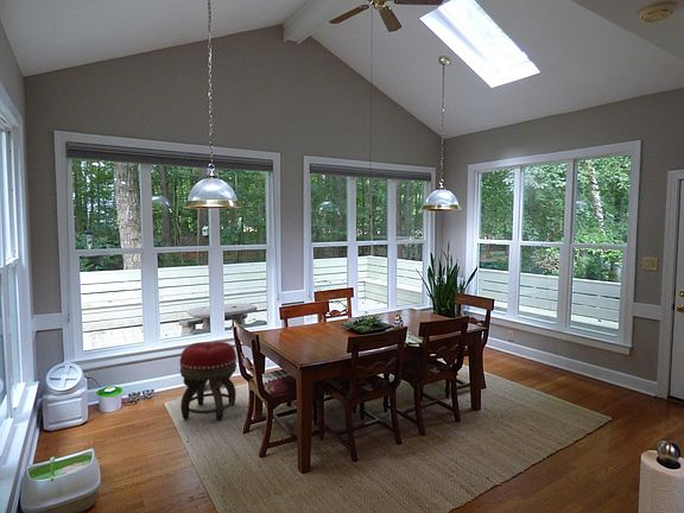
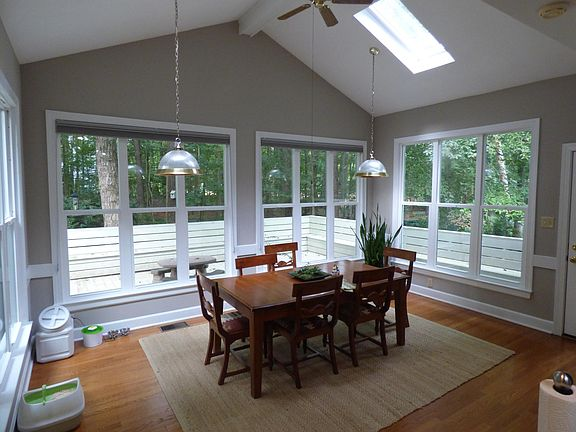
- footstool (209, 378)
